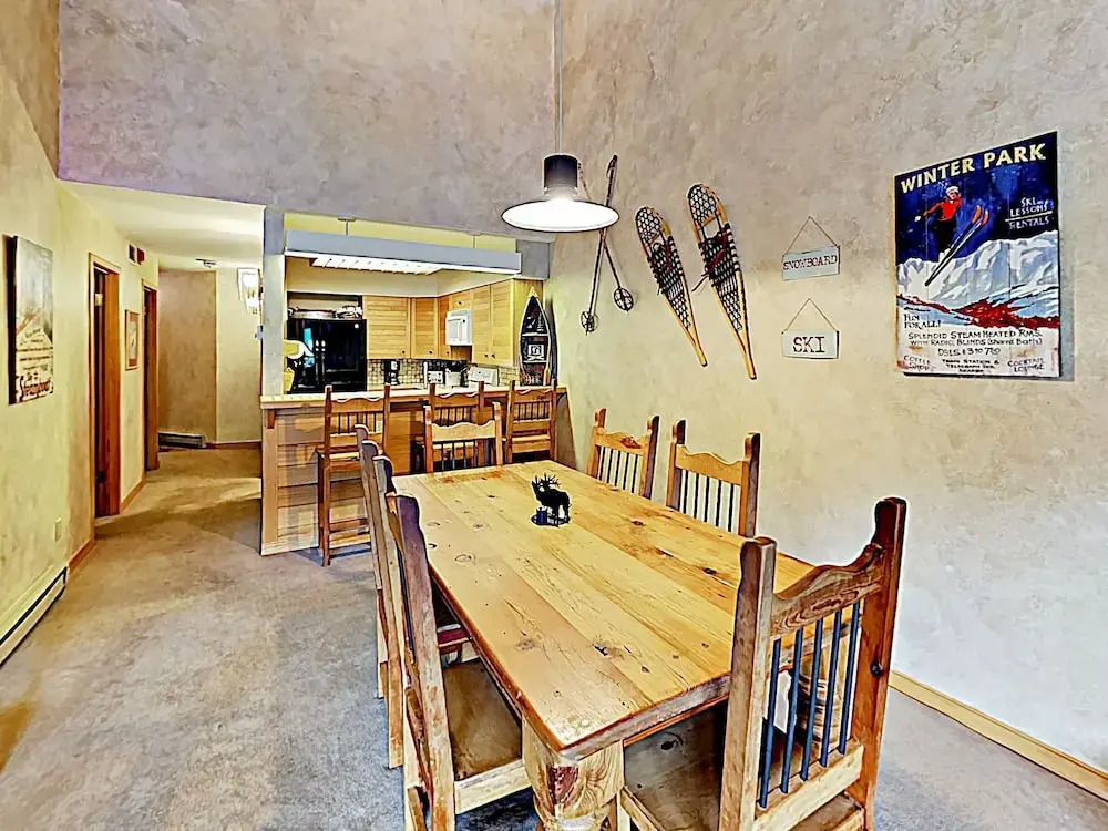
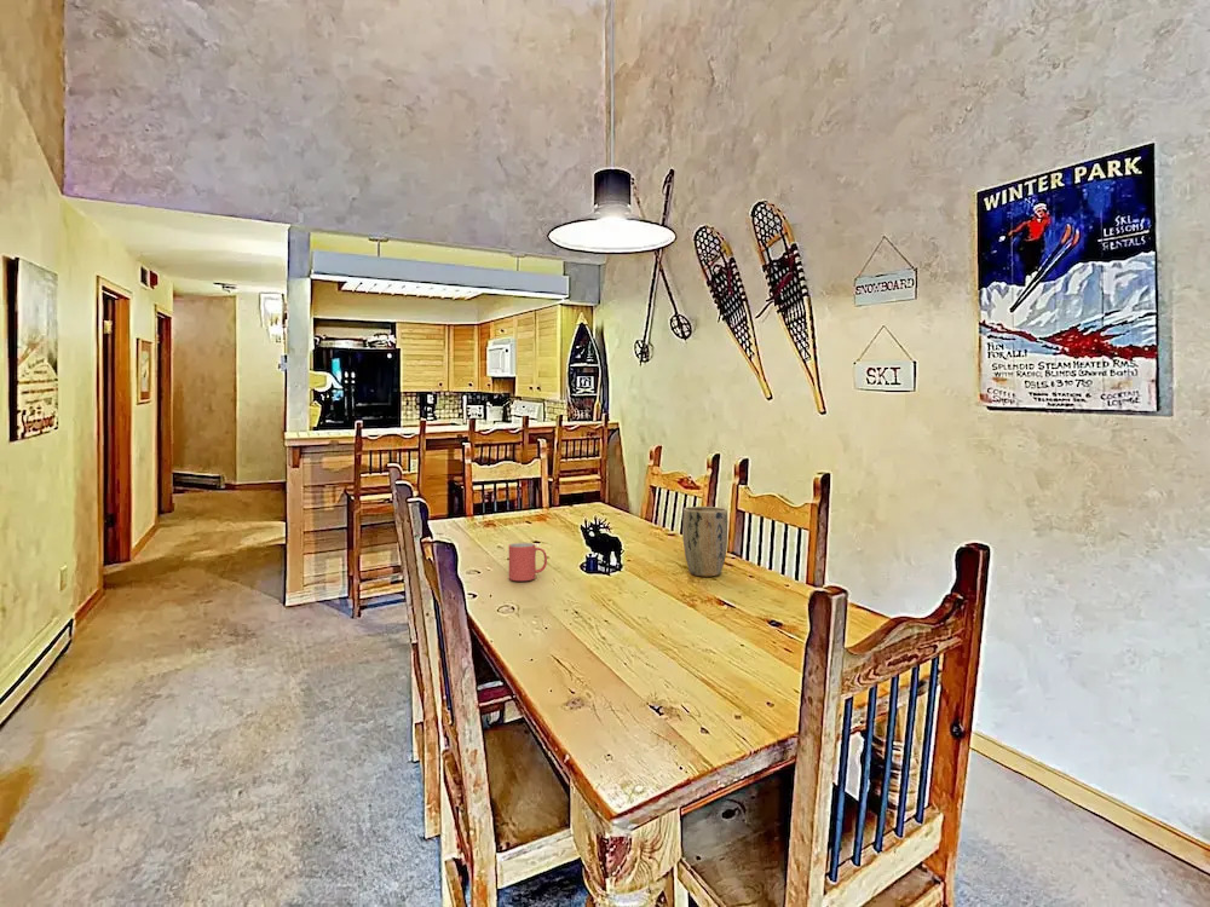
+ plant pot (704, 541)
+ mug (528, 561)
